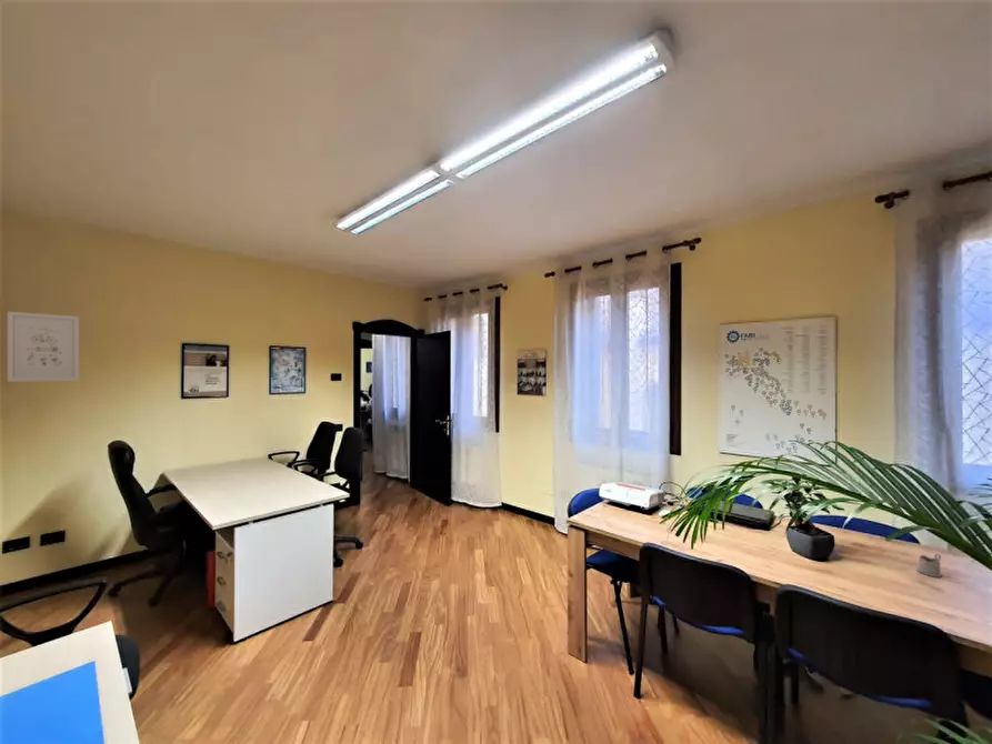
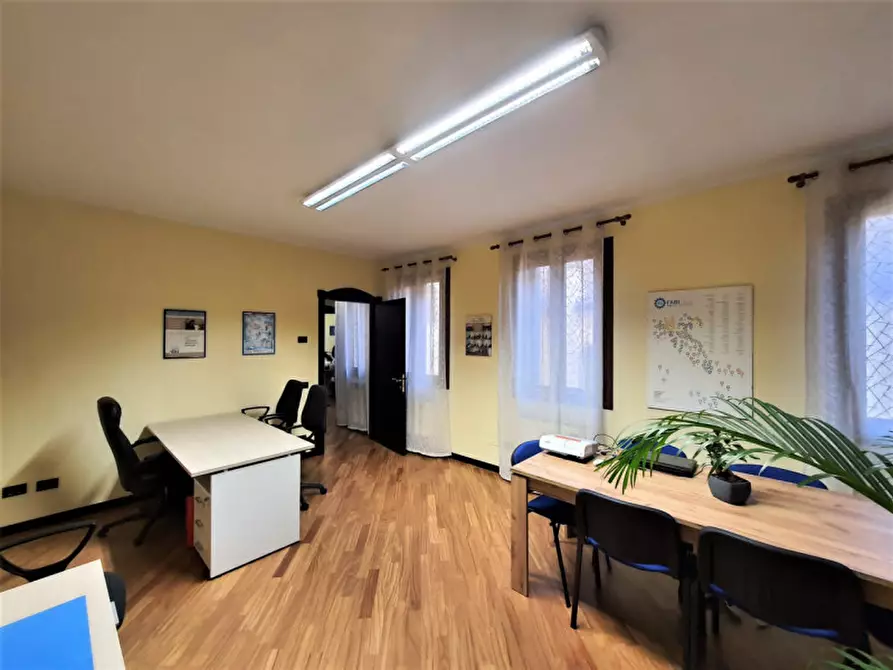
- tea glass holder (931, 561)
- wall art (44, 348)
